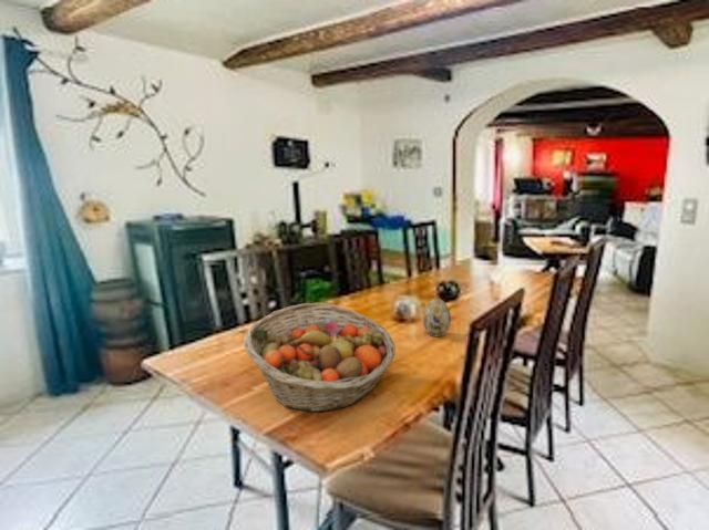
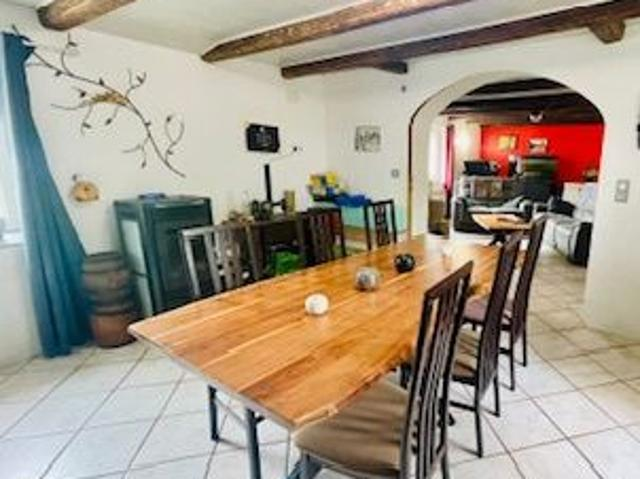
- fruit basket (322, 352)
- decorative egg (436, 316)
